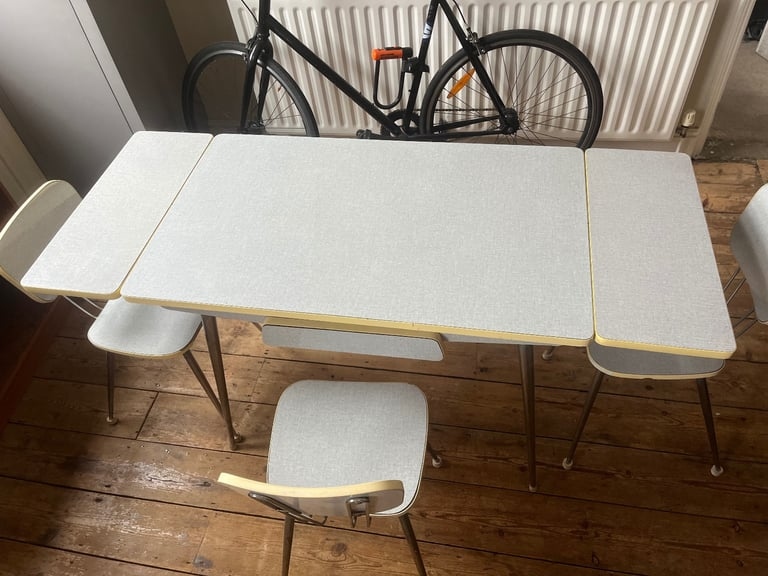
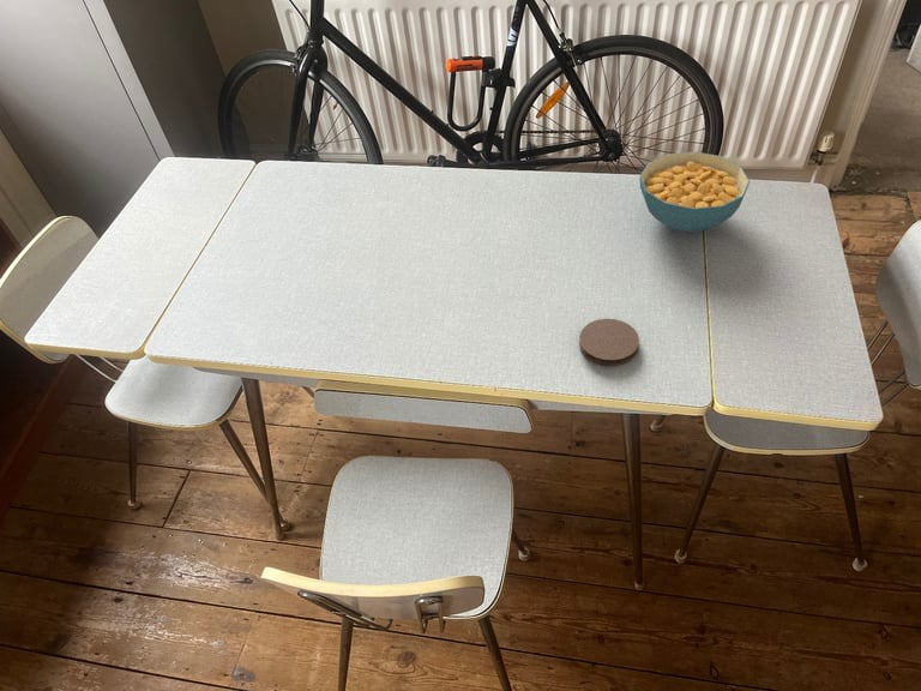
+ cereal bowl (690, 200)
+ coaster (608, 341)
